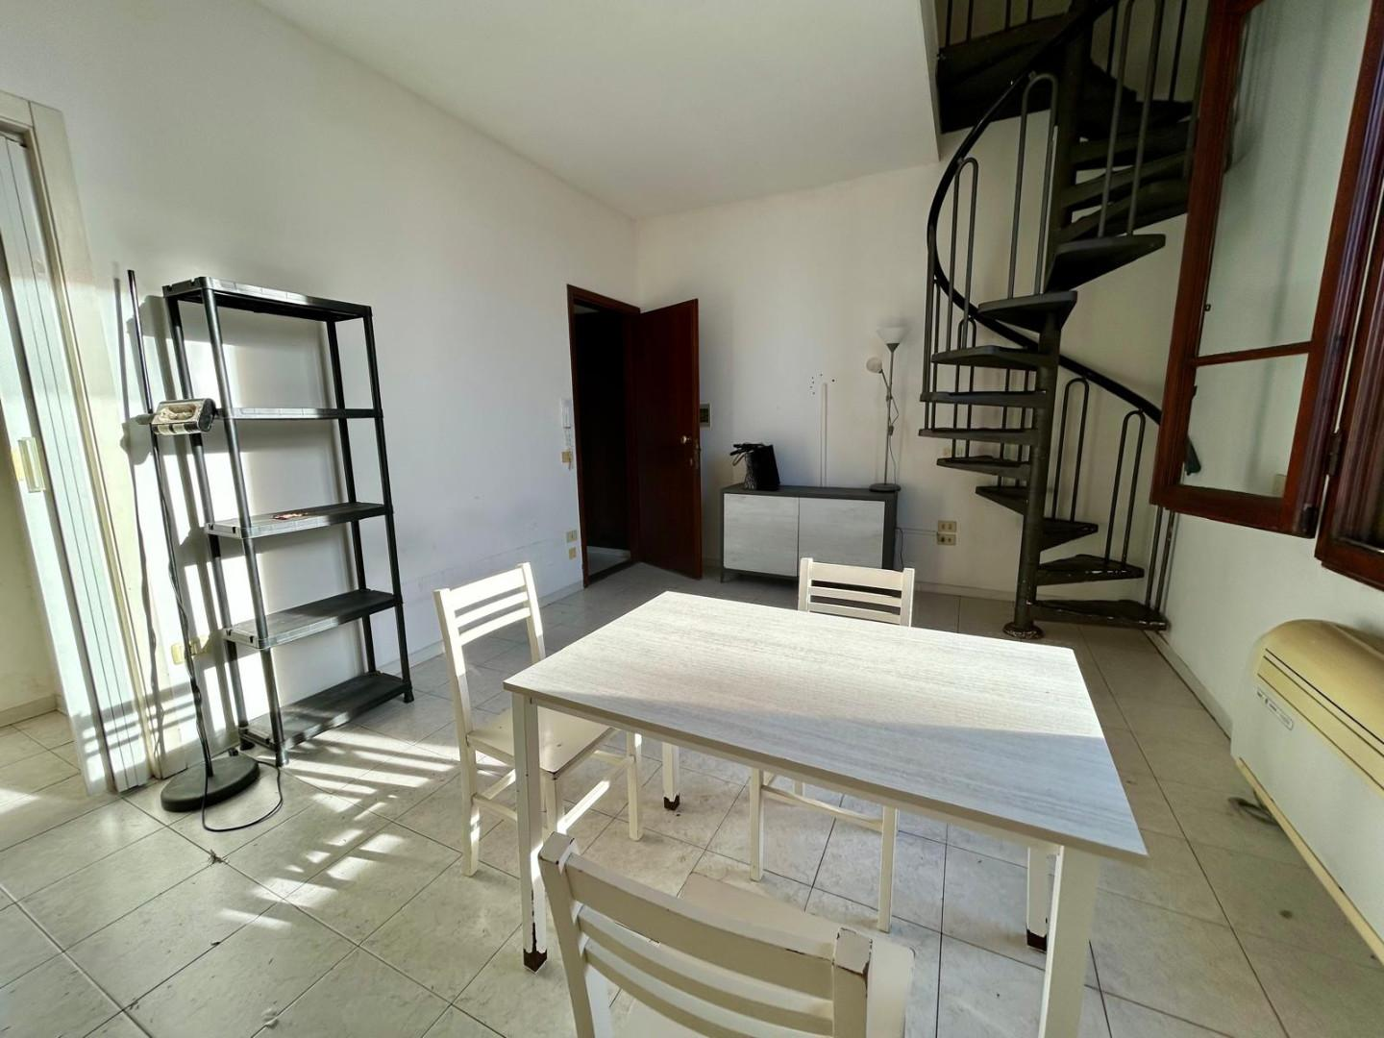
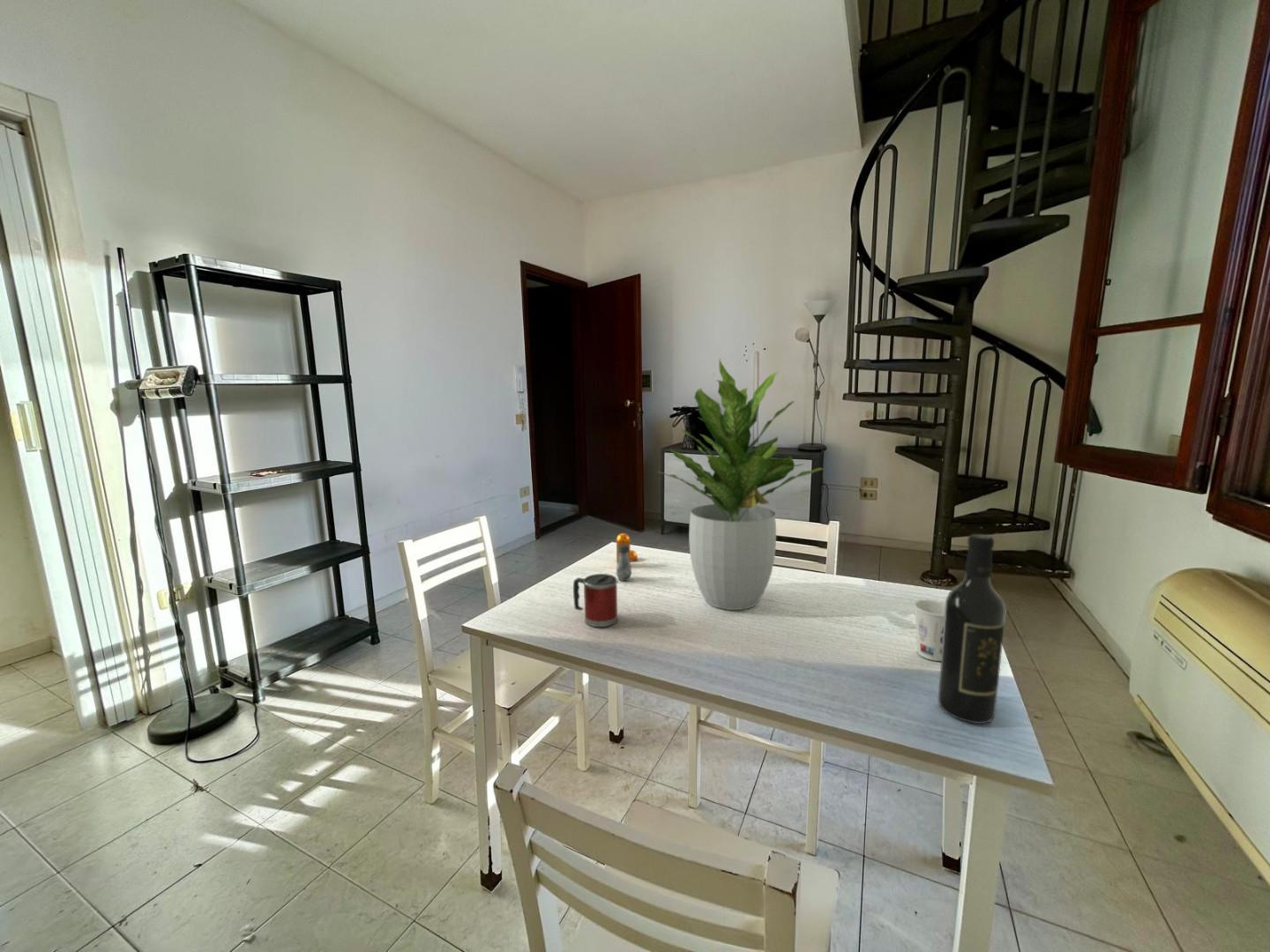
+ pepper shaker (628, 545)
+ wine bottle (973, 625)
+ salt shaker (624, 562)
+ mug (595, 598)
+ cup (934, 630)
+ potted plant (736, 482)
